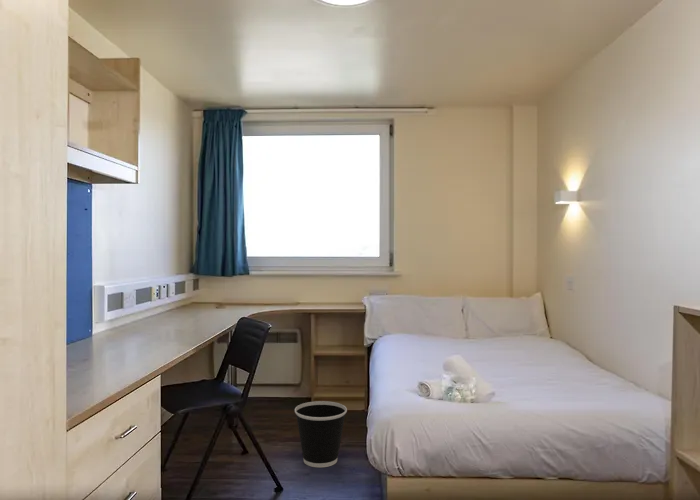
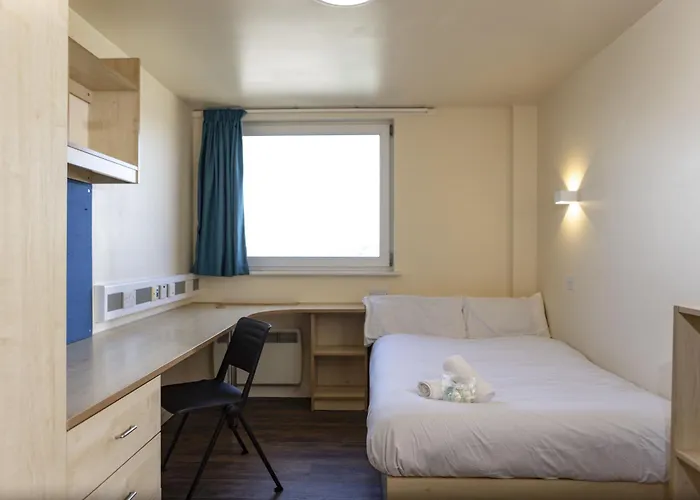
- wastebasket (320, 434)
